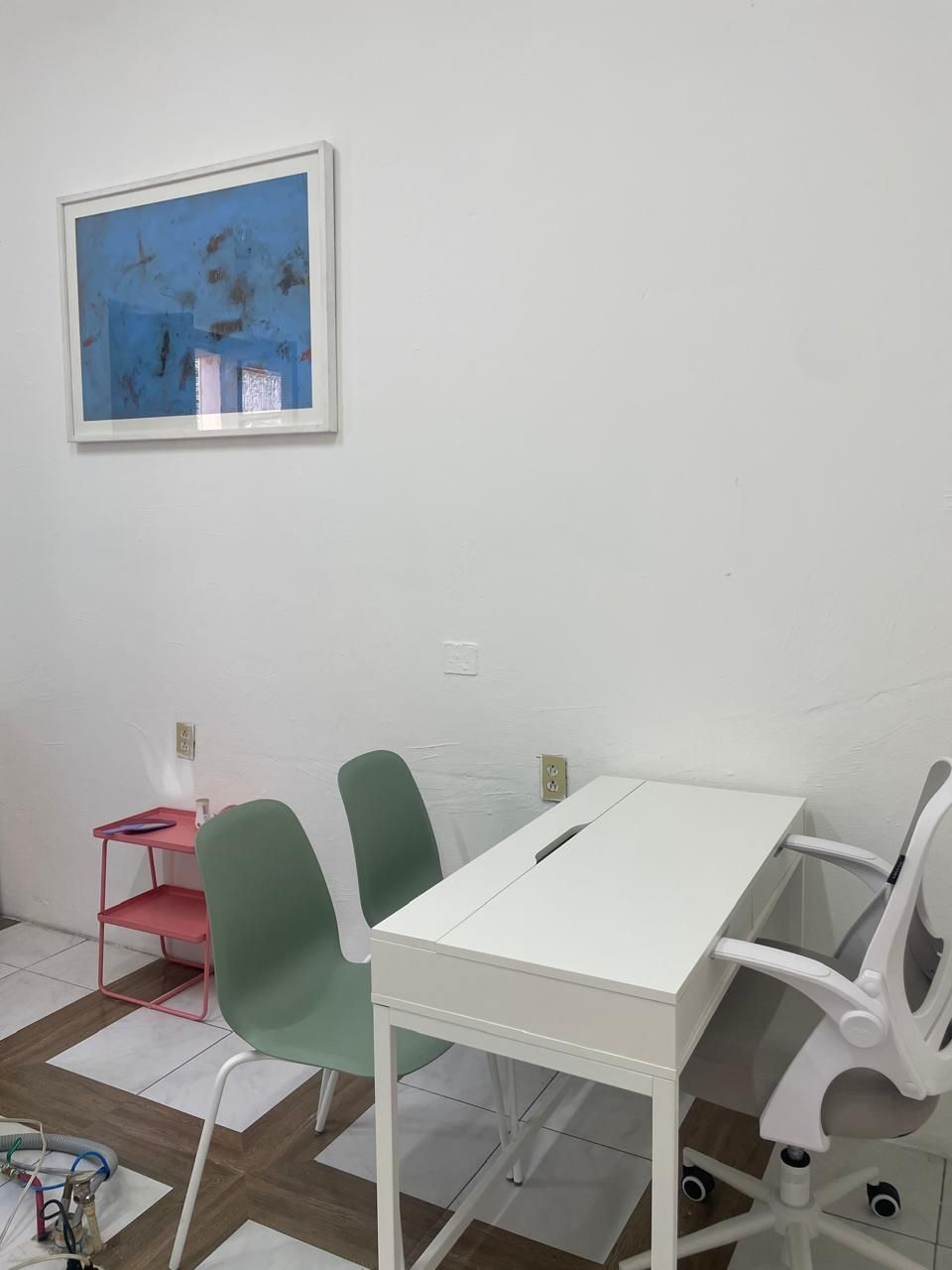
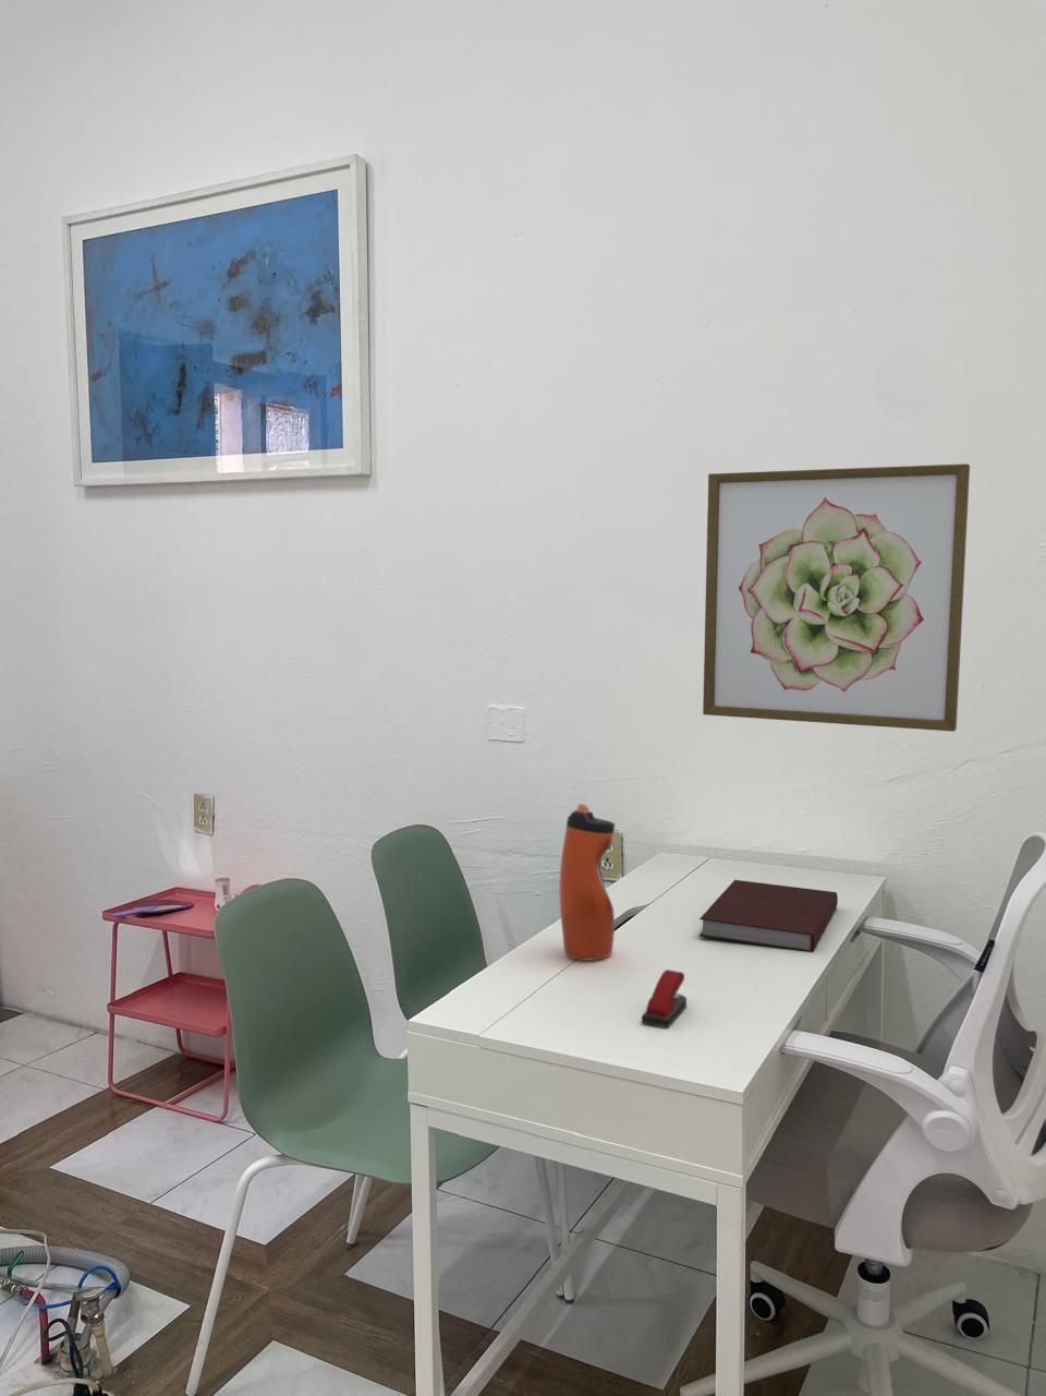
+ water bottle (588, 879)
+ notebook (770, 912)
+ wall art (828, 597)
+ stapler (666, 995)
